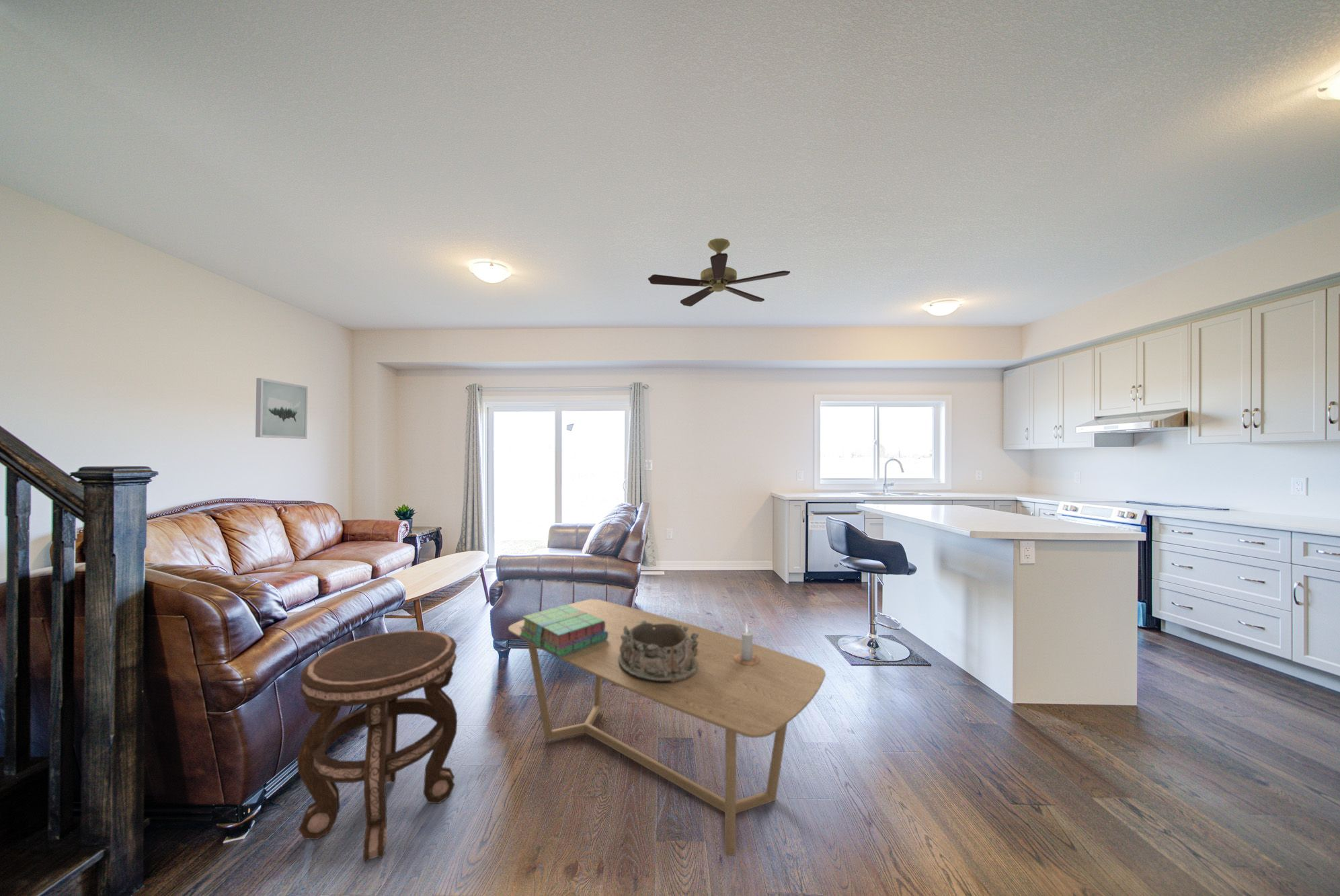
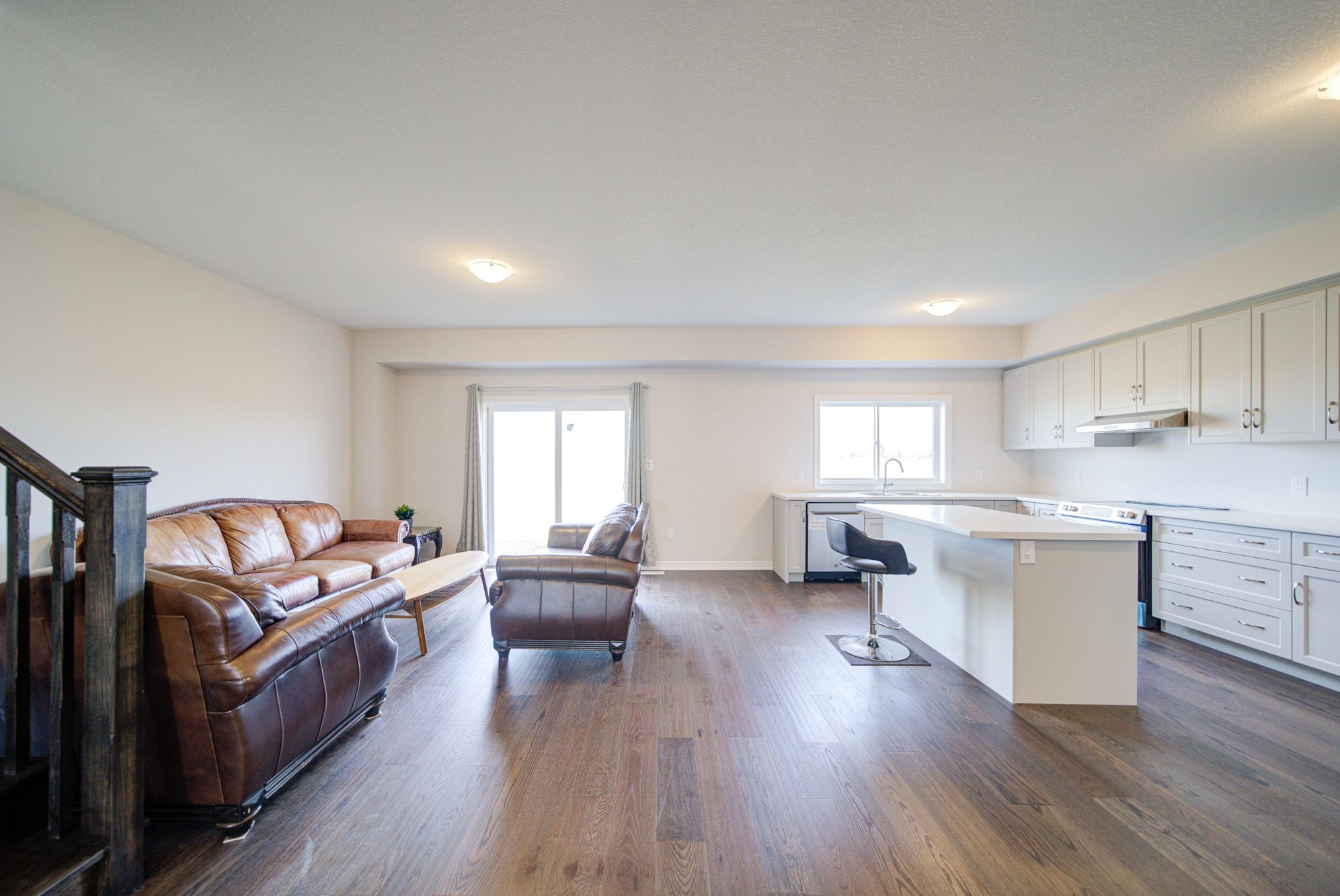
- coffee table (652, 700)
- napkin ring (658, 645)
- stack of books (563, 627)
- ceiling fan (717, 264)
- candle (747, 640)
- wall art (283, 410)
- side table (383, 734)
